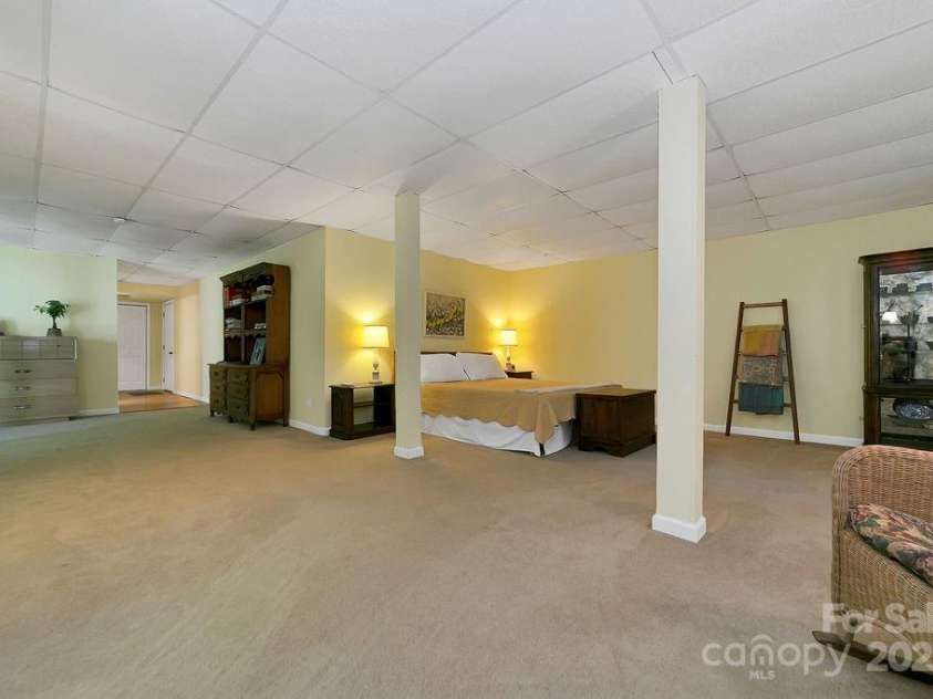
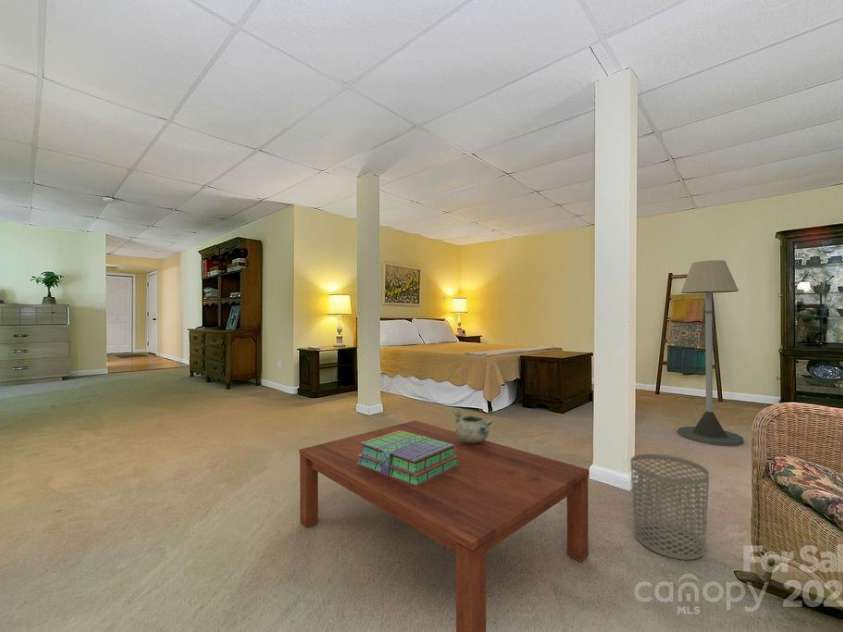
+ coffee table (433, 498)
+ stack of books (407, 453)
+ decorative bowl (473, 427)
+ waste bin (667, 505)
+ floor lamp (708, 349)
